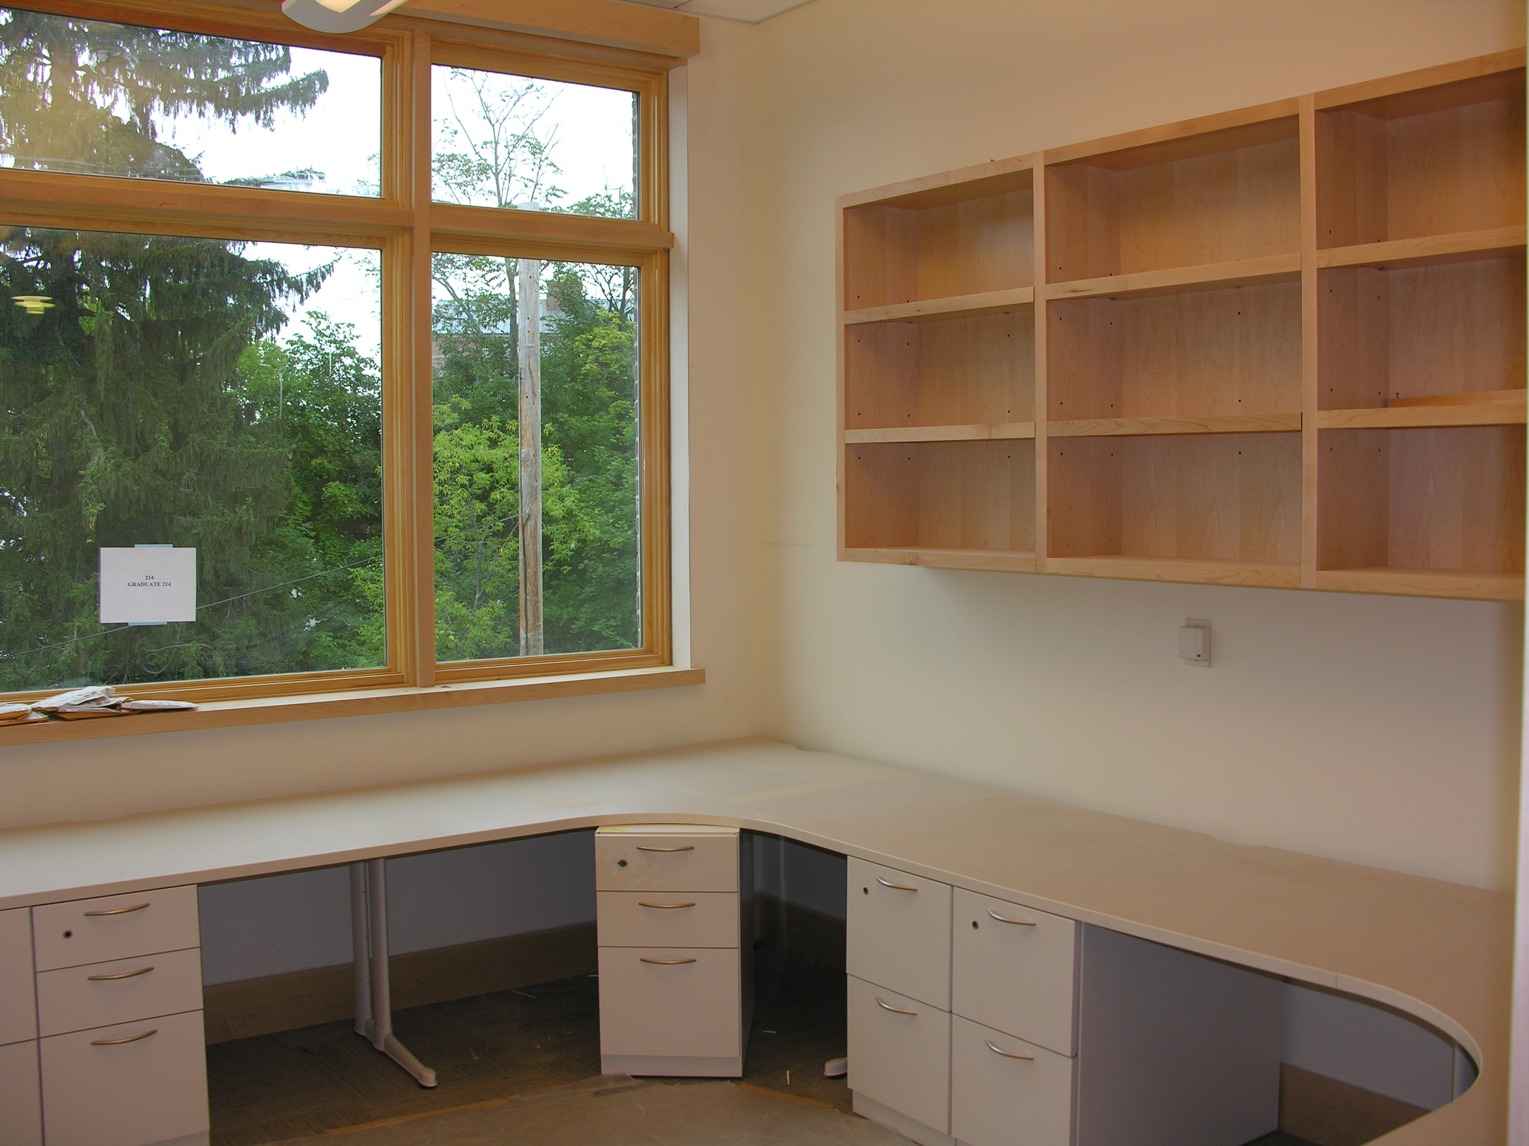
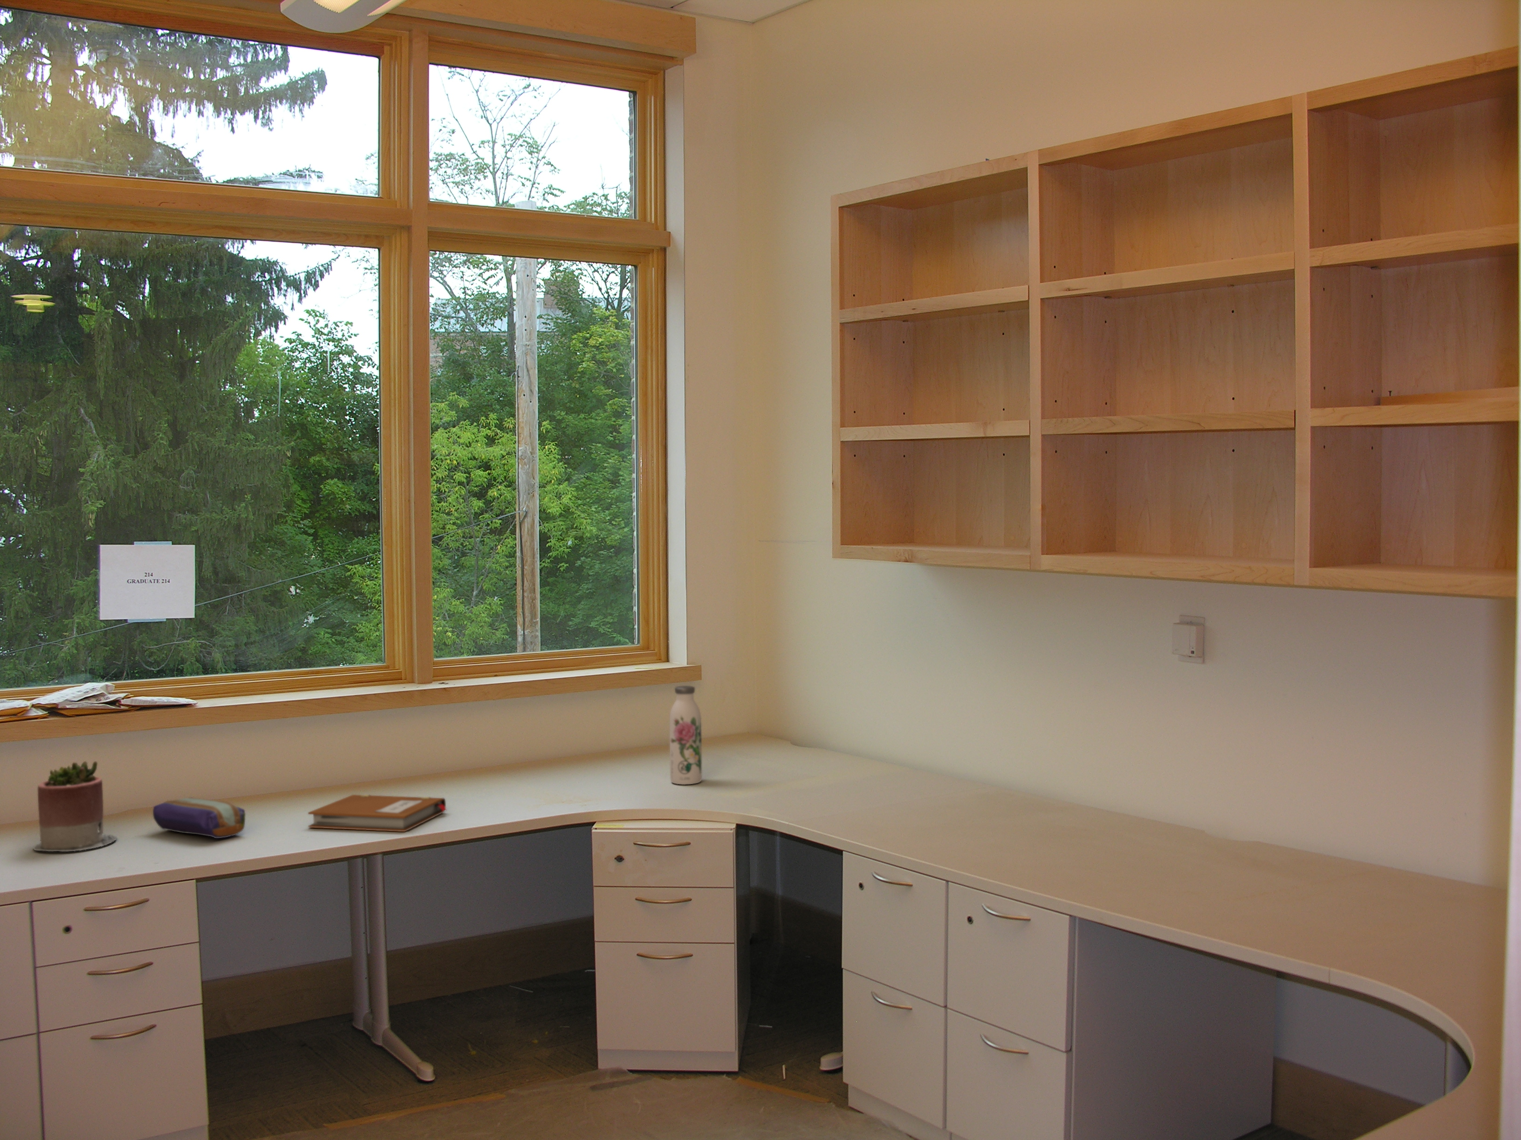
+ pencil case (199, 817)
+ water bottle (685, 734)
+ succulent planter (74, 804)
+ notebook (382, 812)
